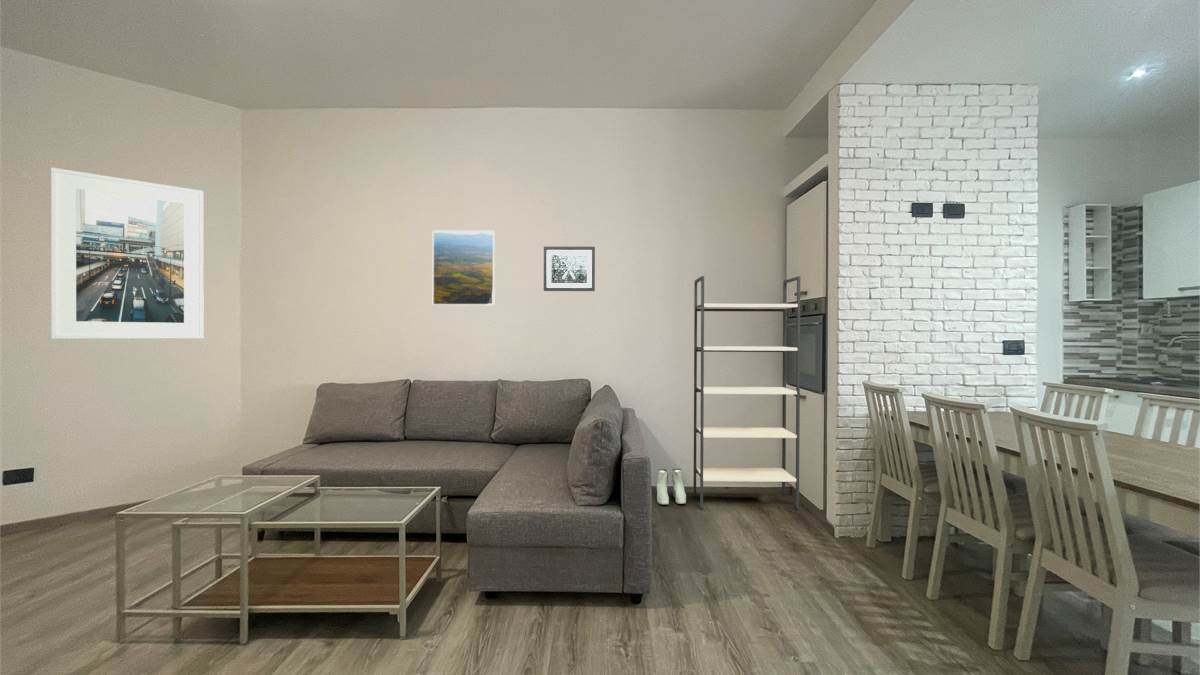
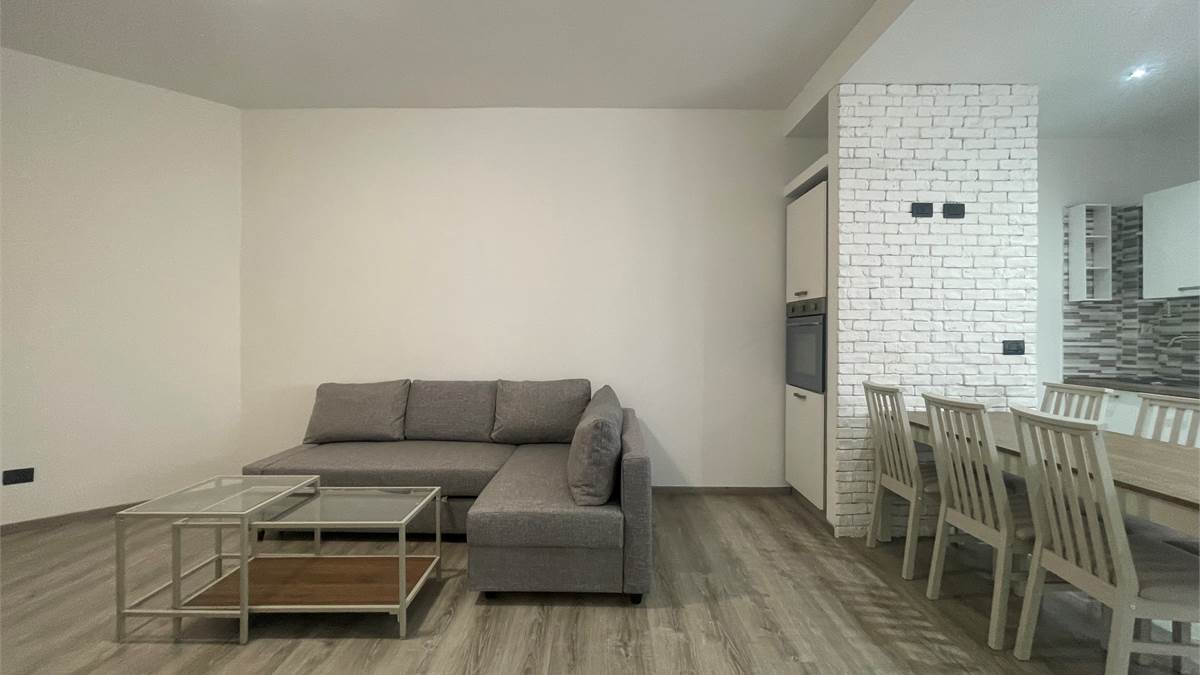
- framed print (463, 267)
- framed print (132, 259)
- boots (672, 484)
- wall art (569, 268)
- shelving unit (744, 390)
